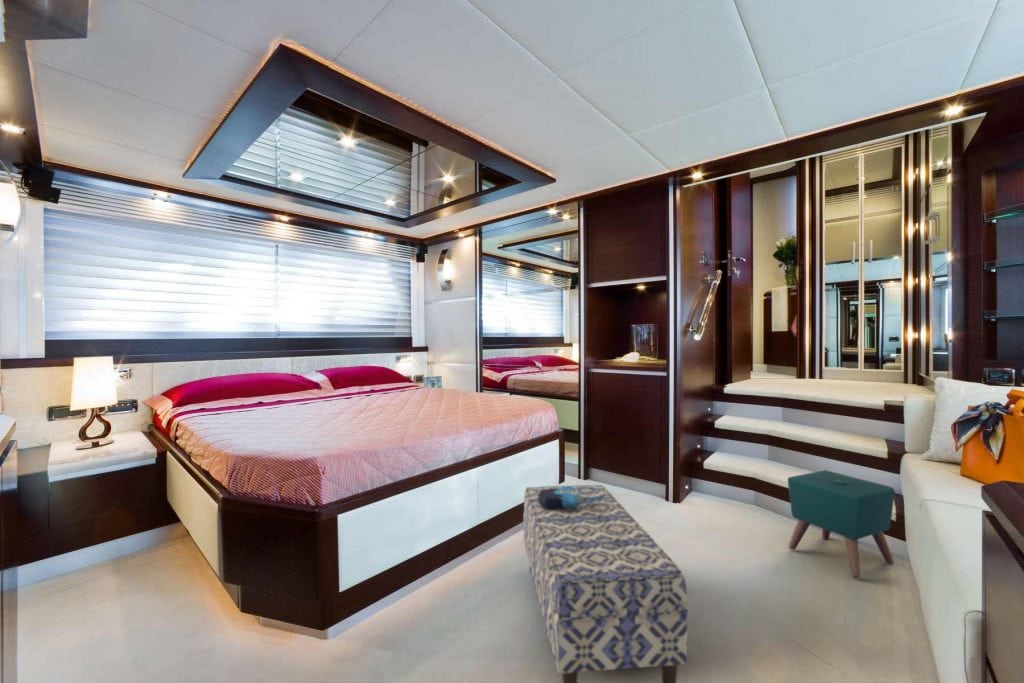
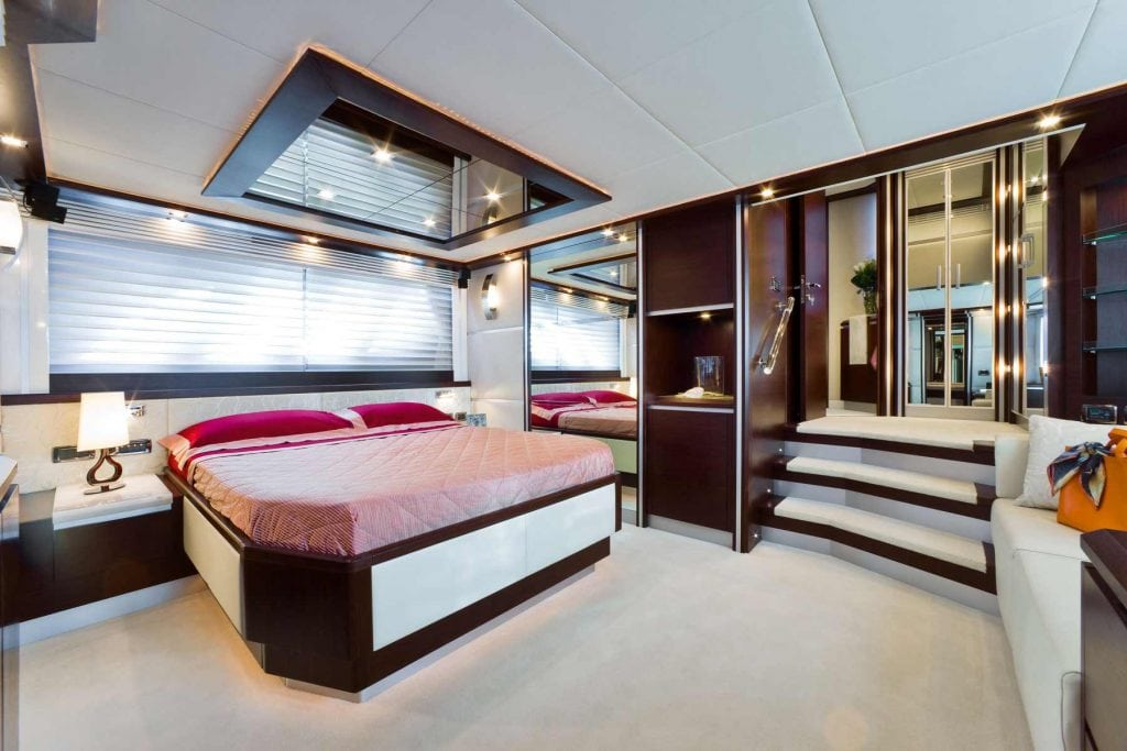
- ottoman (839, 518)
- bench (586, 570)
- tote bag (571, 498)
